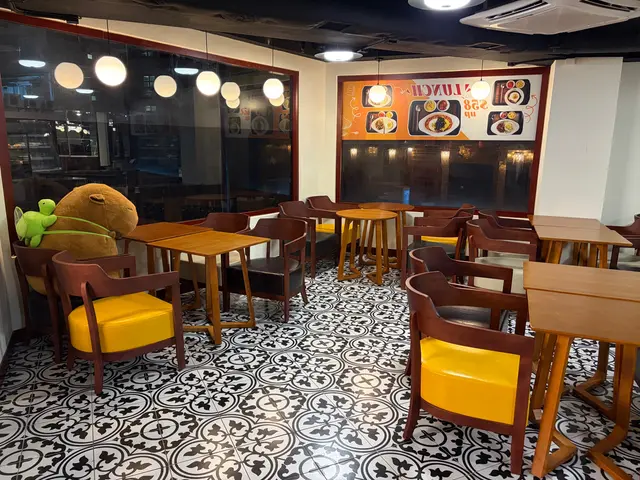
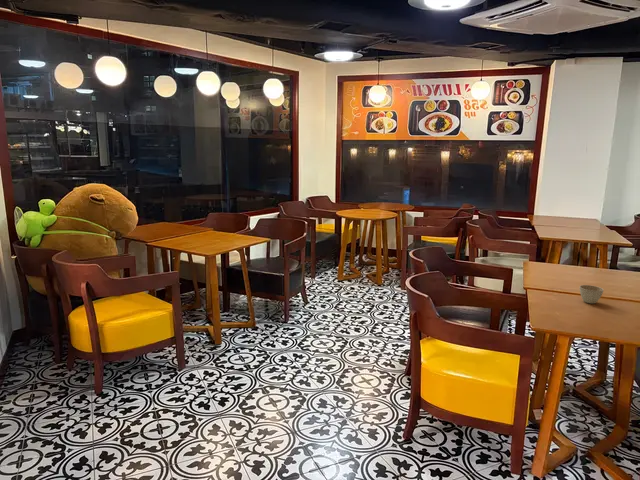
+ flower pot (590, 294)
